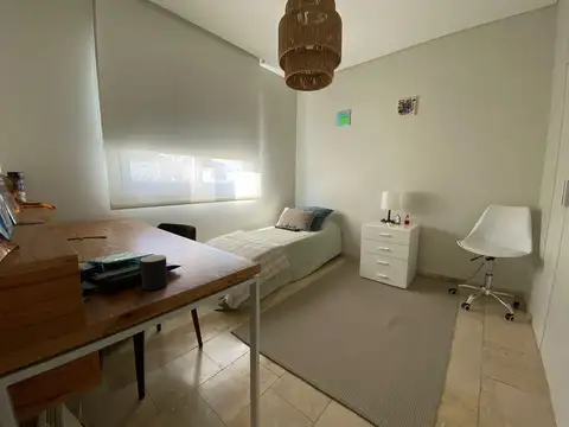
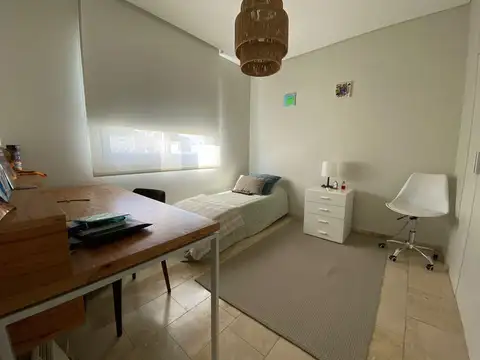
- cup (151, 270)
